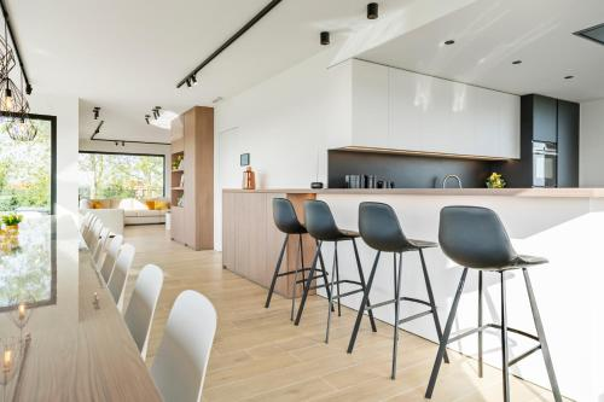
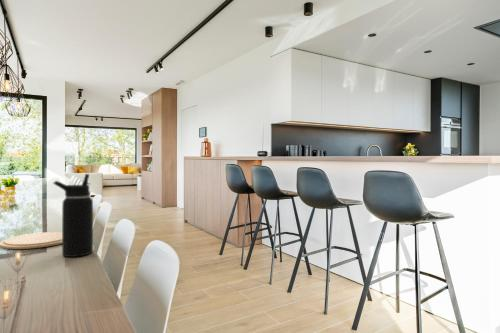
+ water bottle (73, 214)
+ plate (38, 239)
